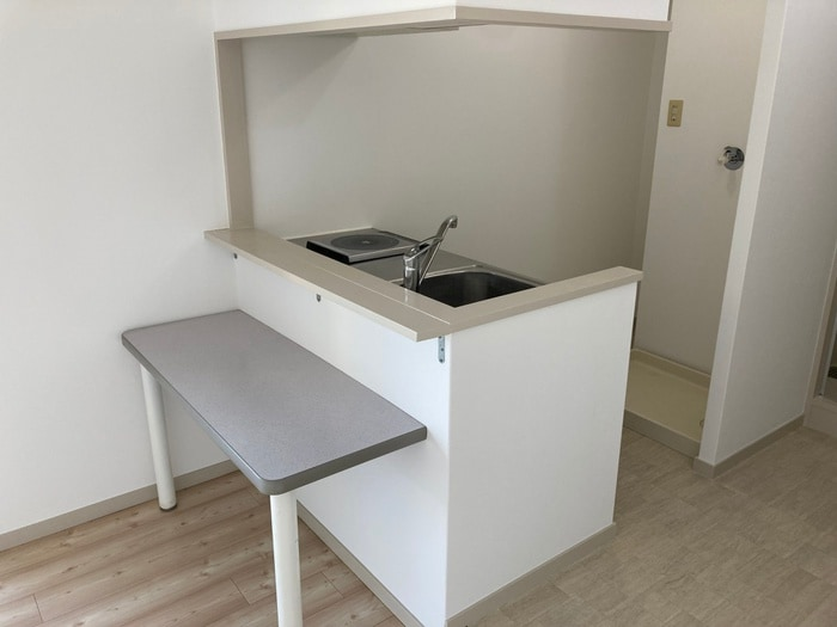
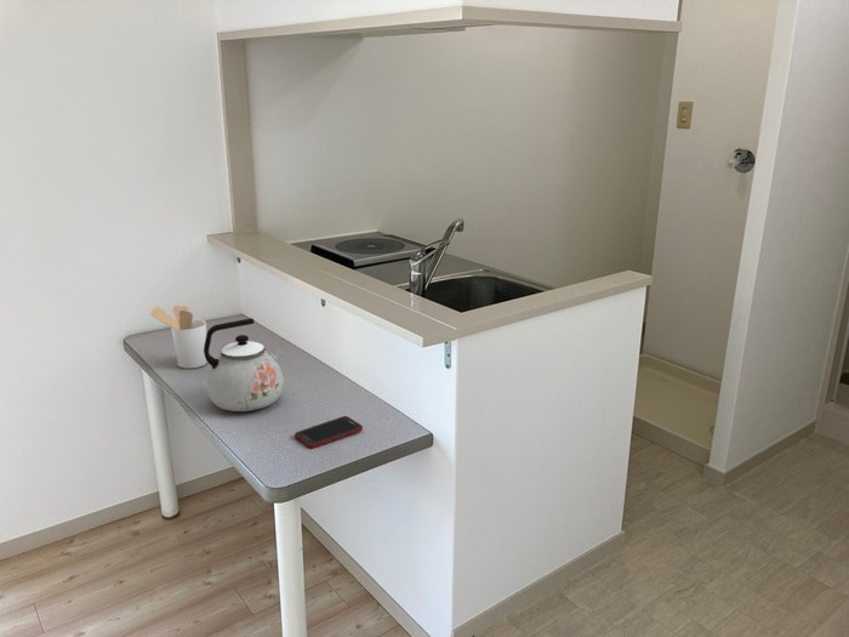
+ utensil holder (180, 335)
+ kettle (244, 360)
+ cell phone (329, 431)
